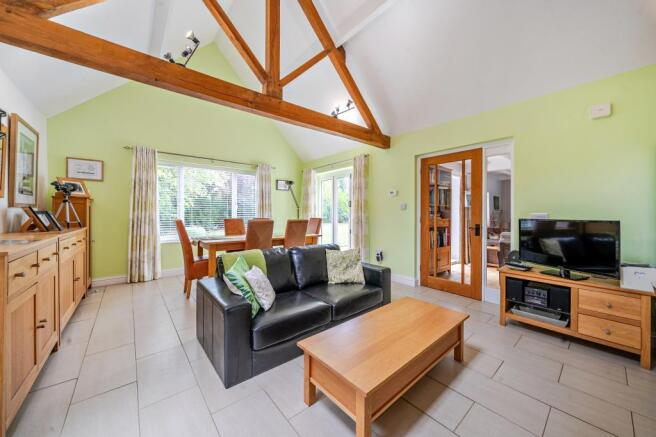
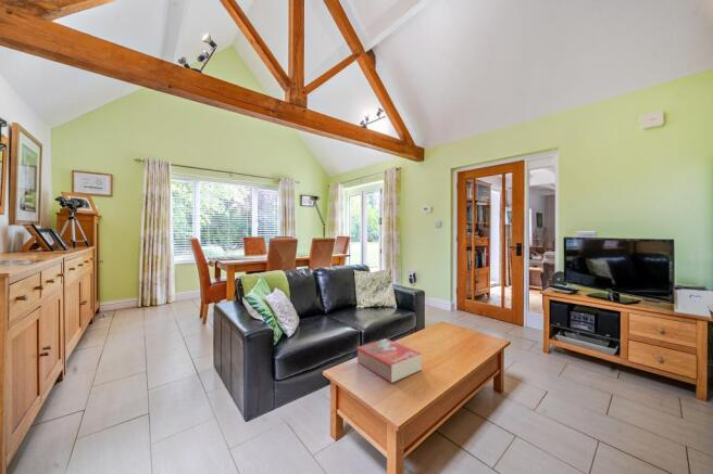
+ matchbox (388, 358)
